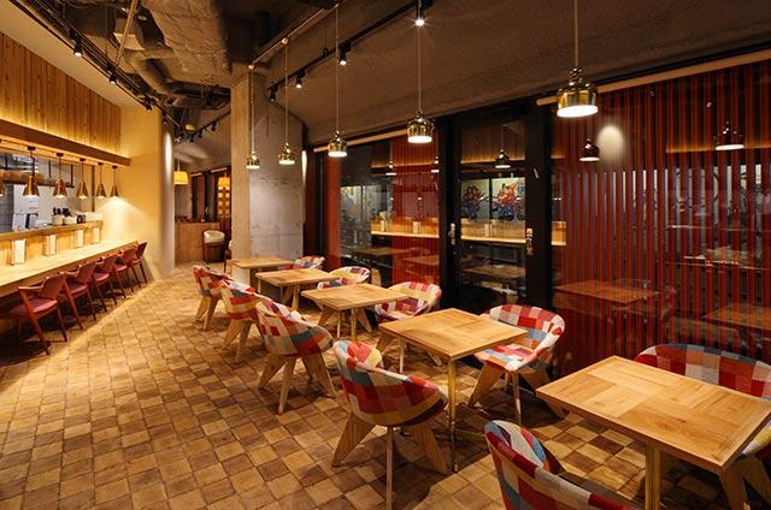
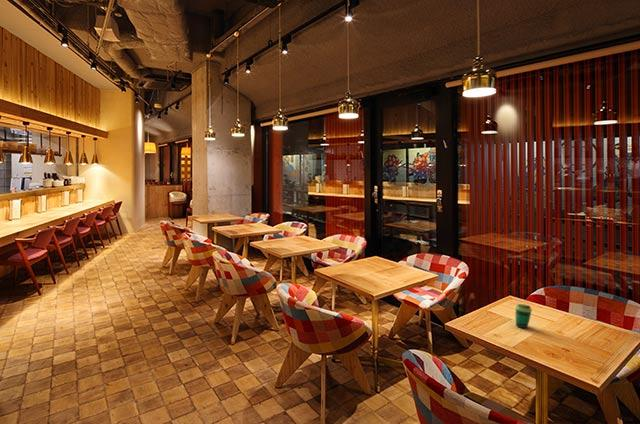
+ cup (523, 316)
